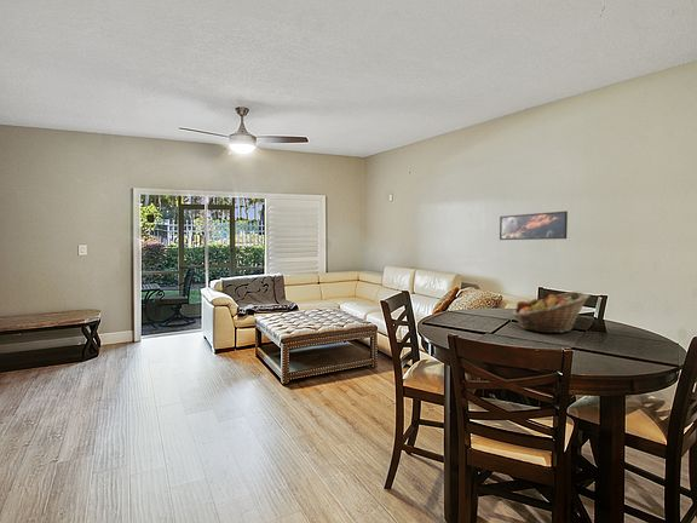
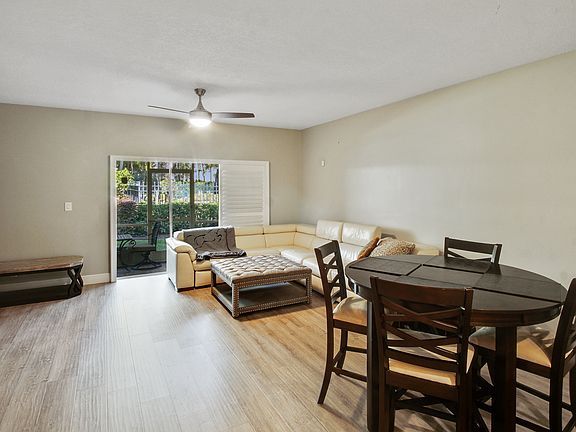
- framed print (530, 226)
- fruit basket (548, 310)
